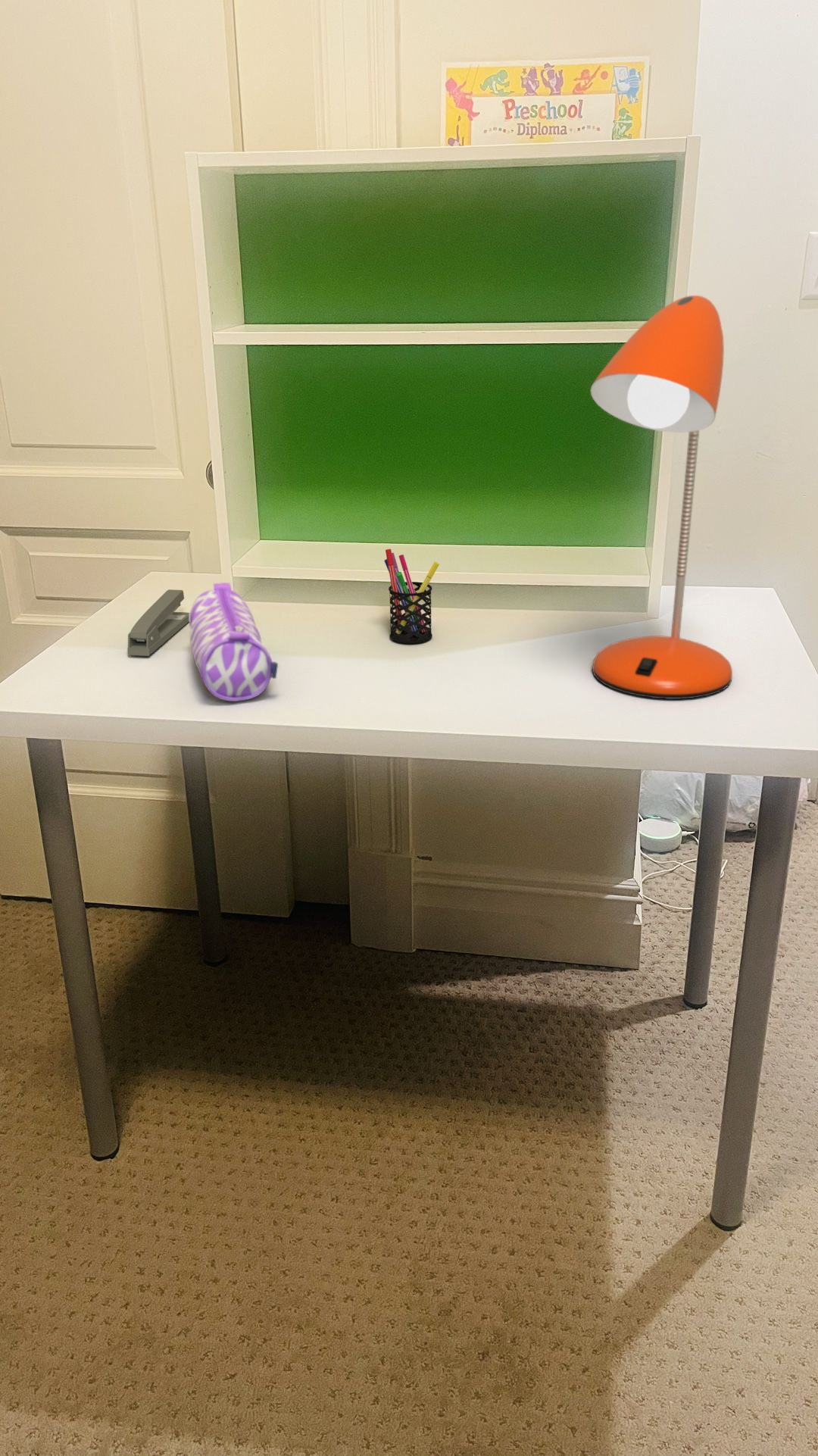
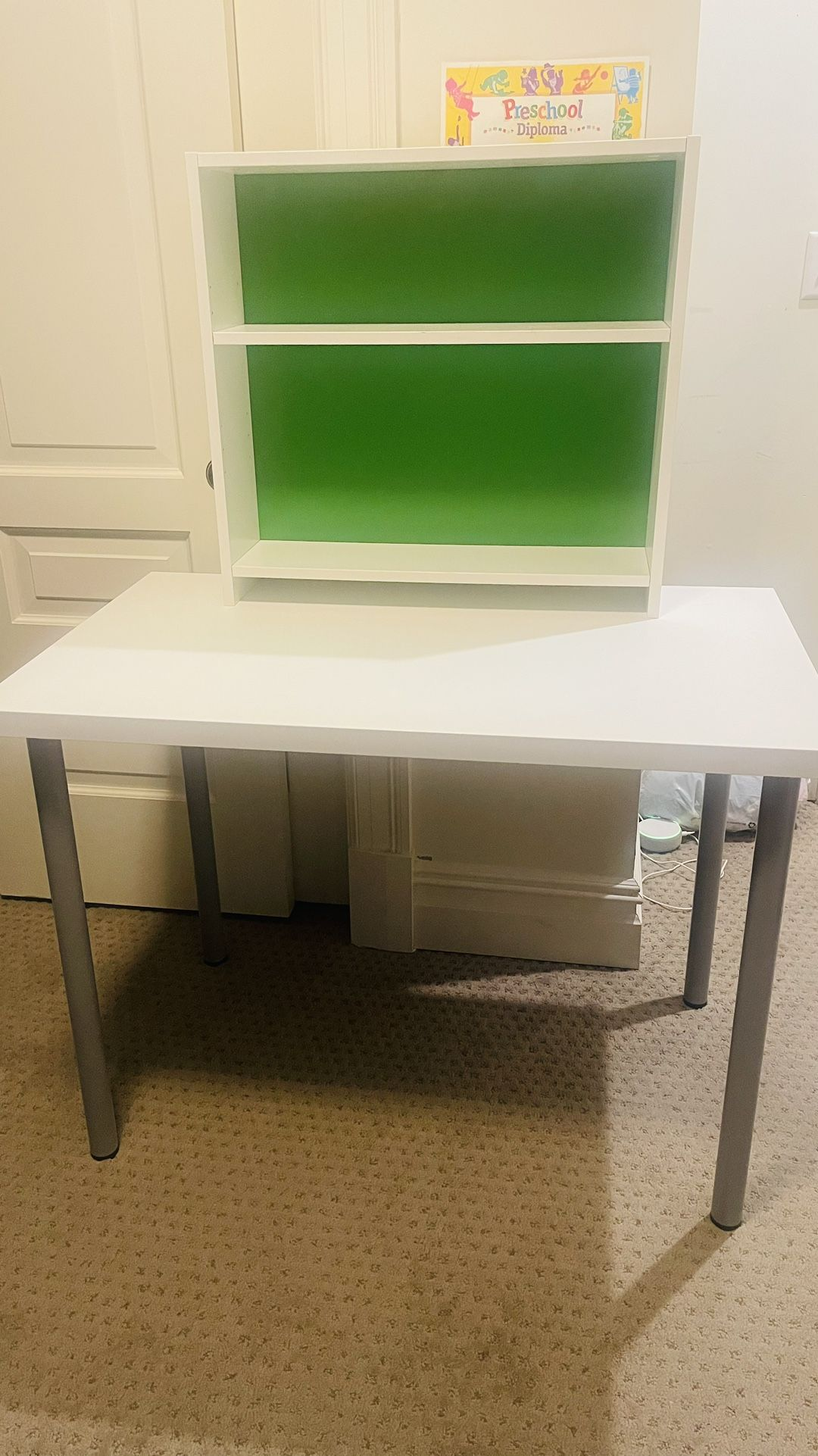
- pen holder (406, 595)
- stapler (160, 619)
- pencil case (227, 641)
- desk lamp (682, 503)
